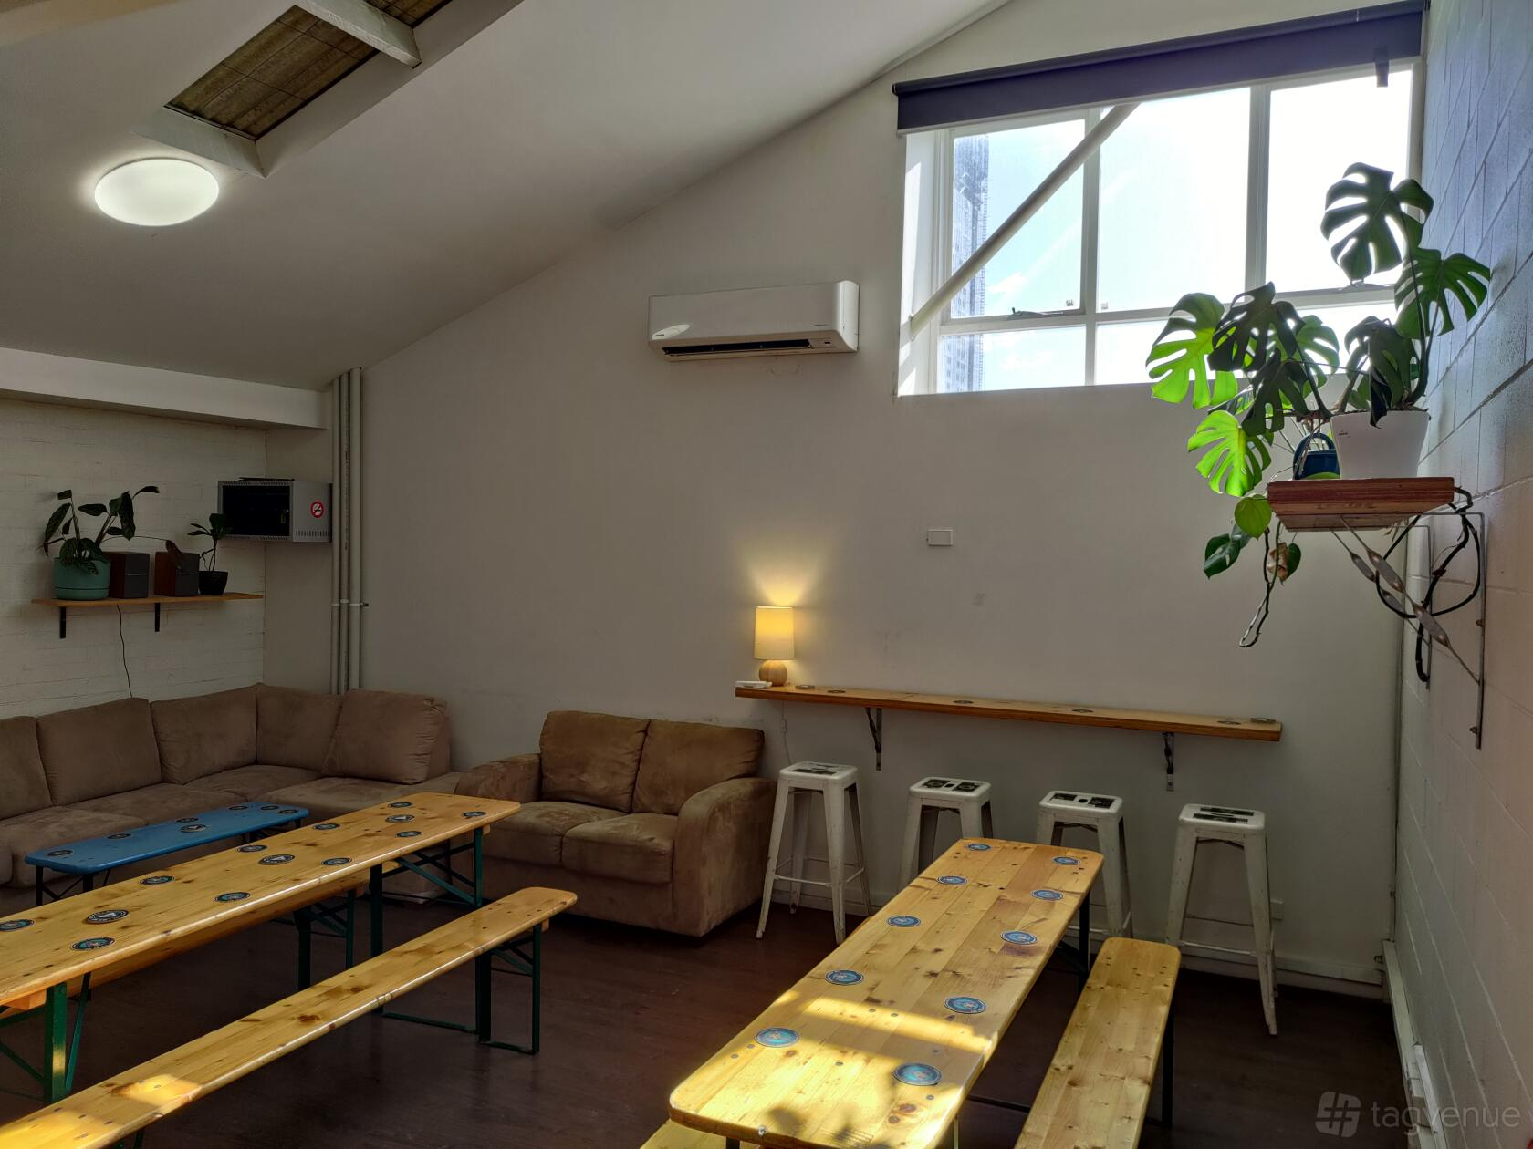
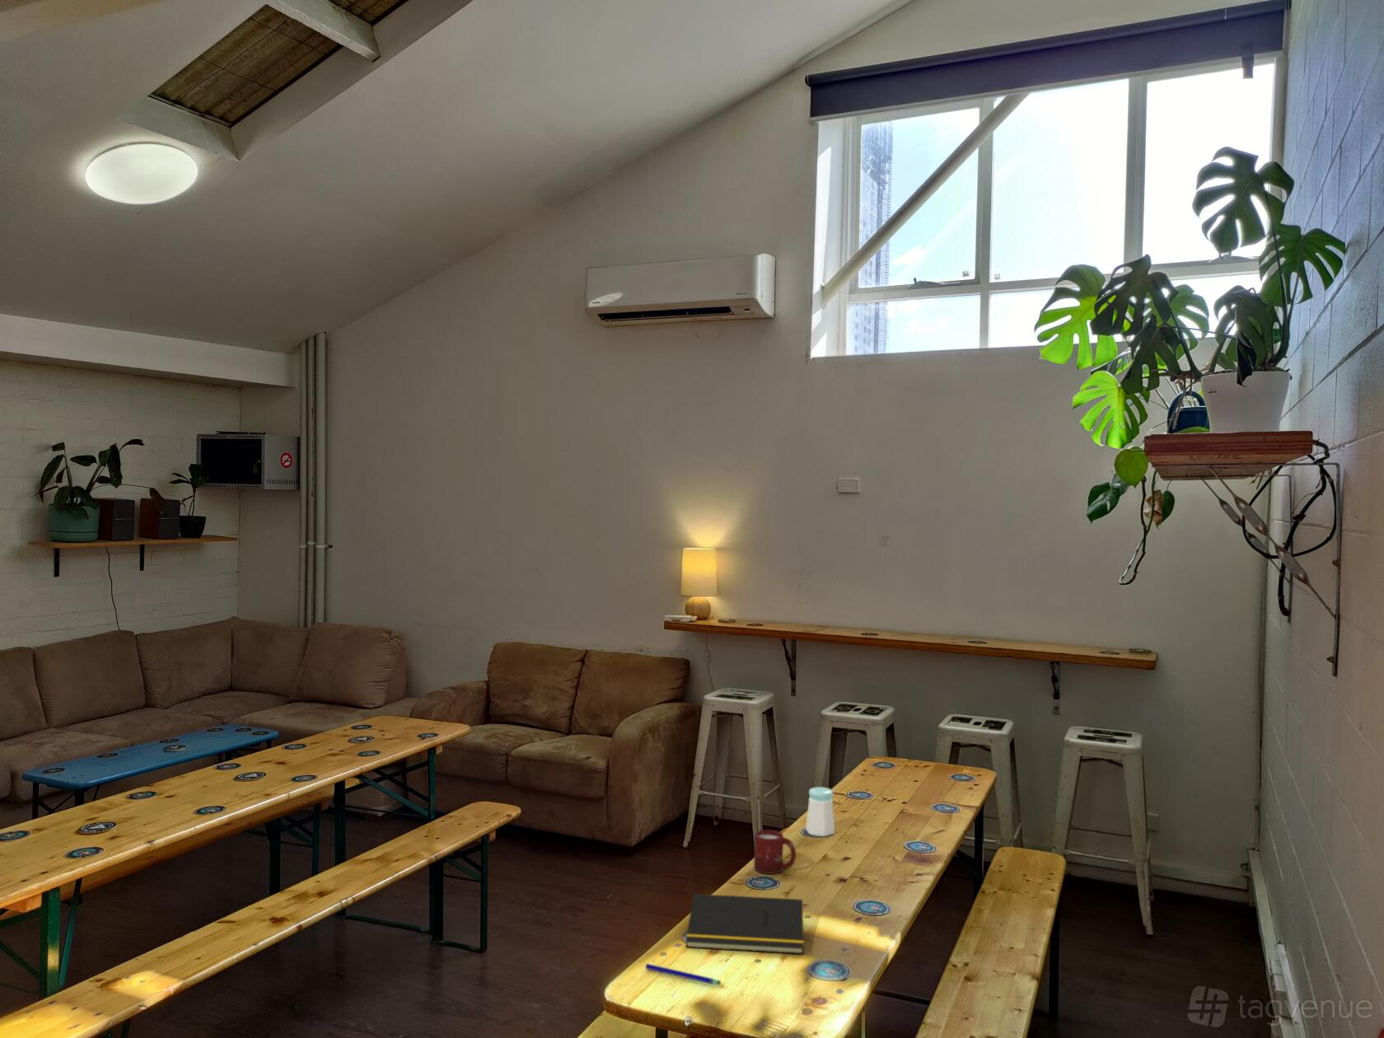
+ notepad (745, 921)
+ cup (775, 852)
+ pen (682, 974)
+ salt shaker (821, 810)
